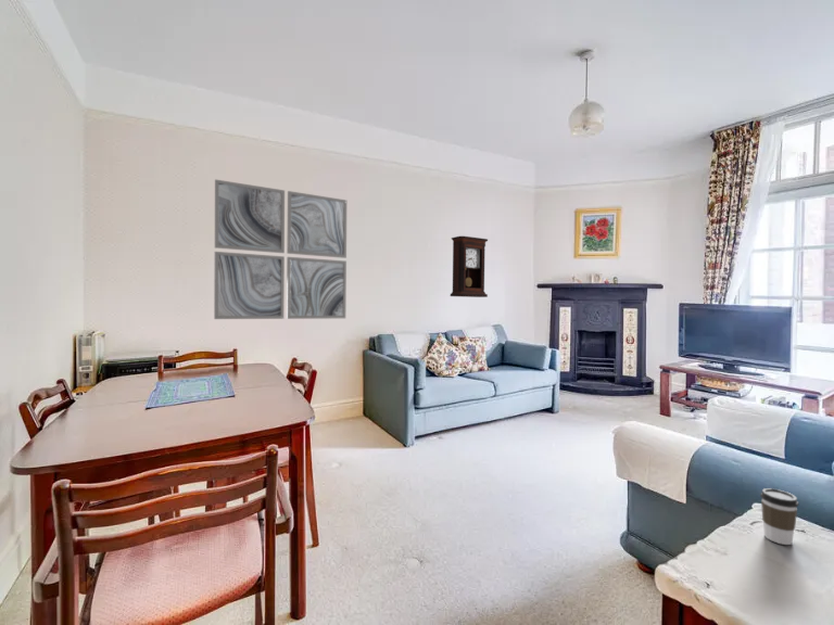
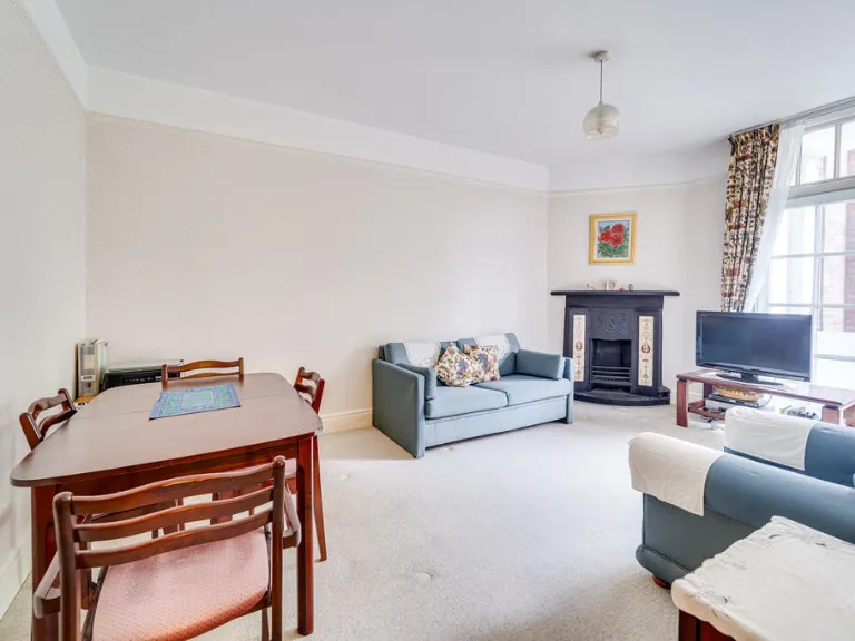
- coffee cup (779, 515)
- wall art (287, 253)
- pendulum clock (470, 267)
